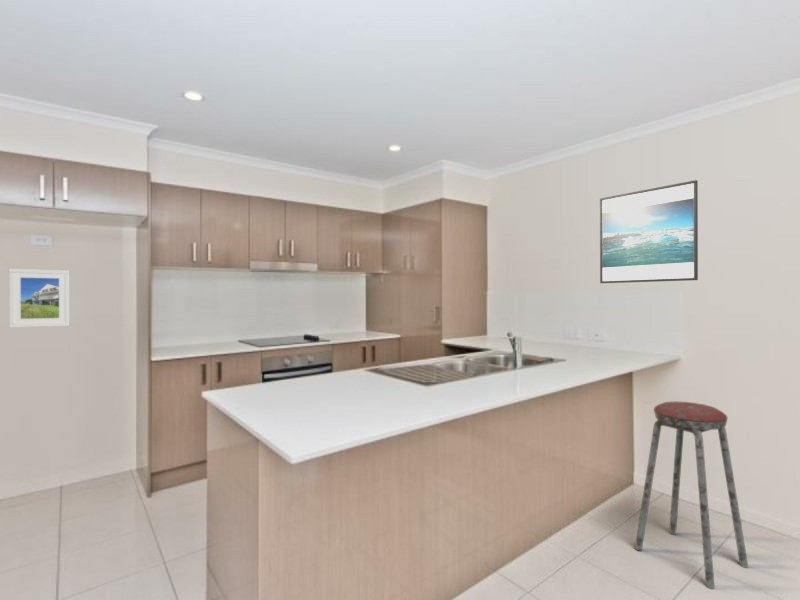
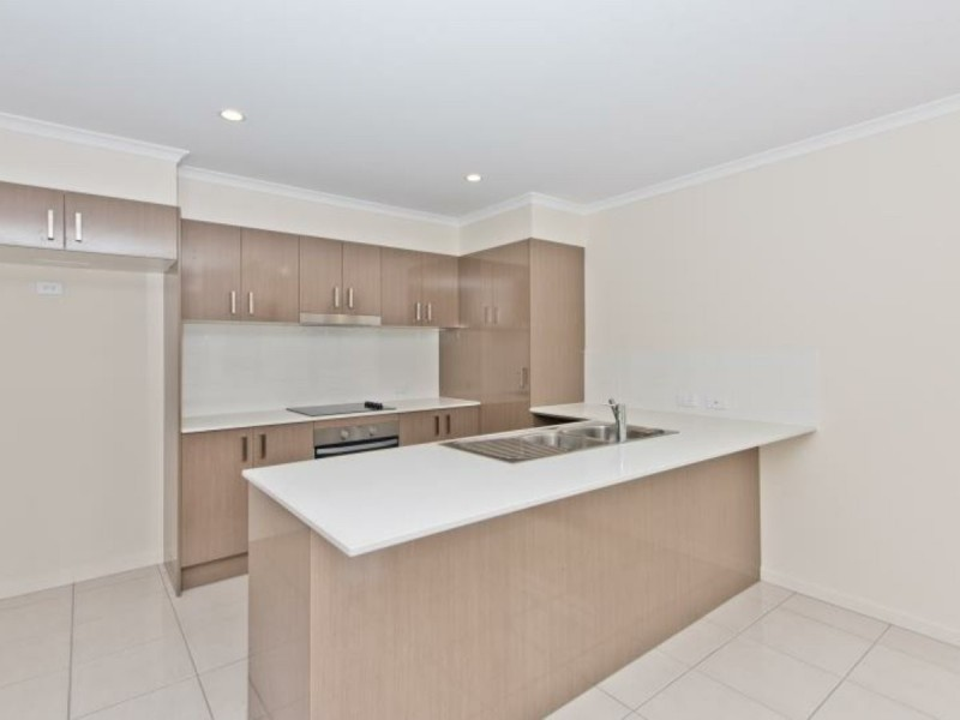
- music stool (698, 481)
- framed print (40, 298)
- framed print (644, 236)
